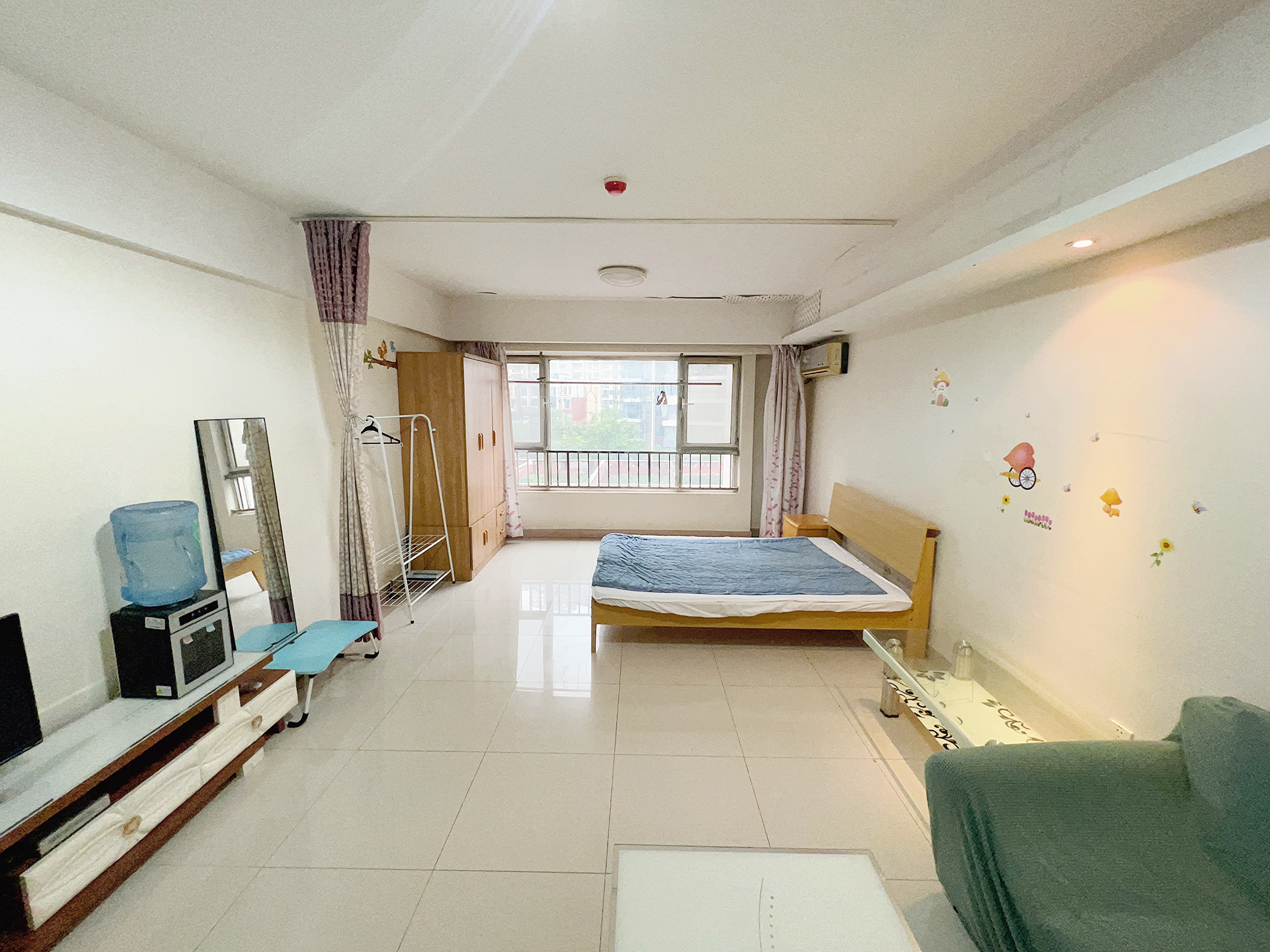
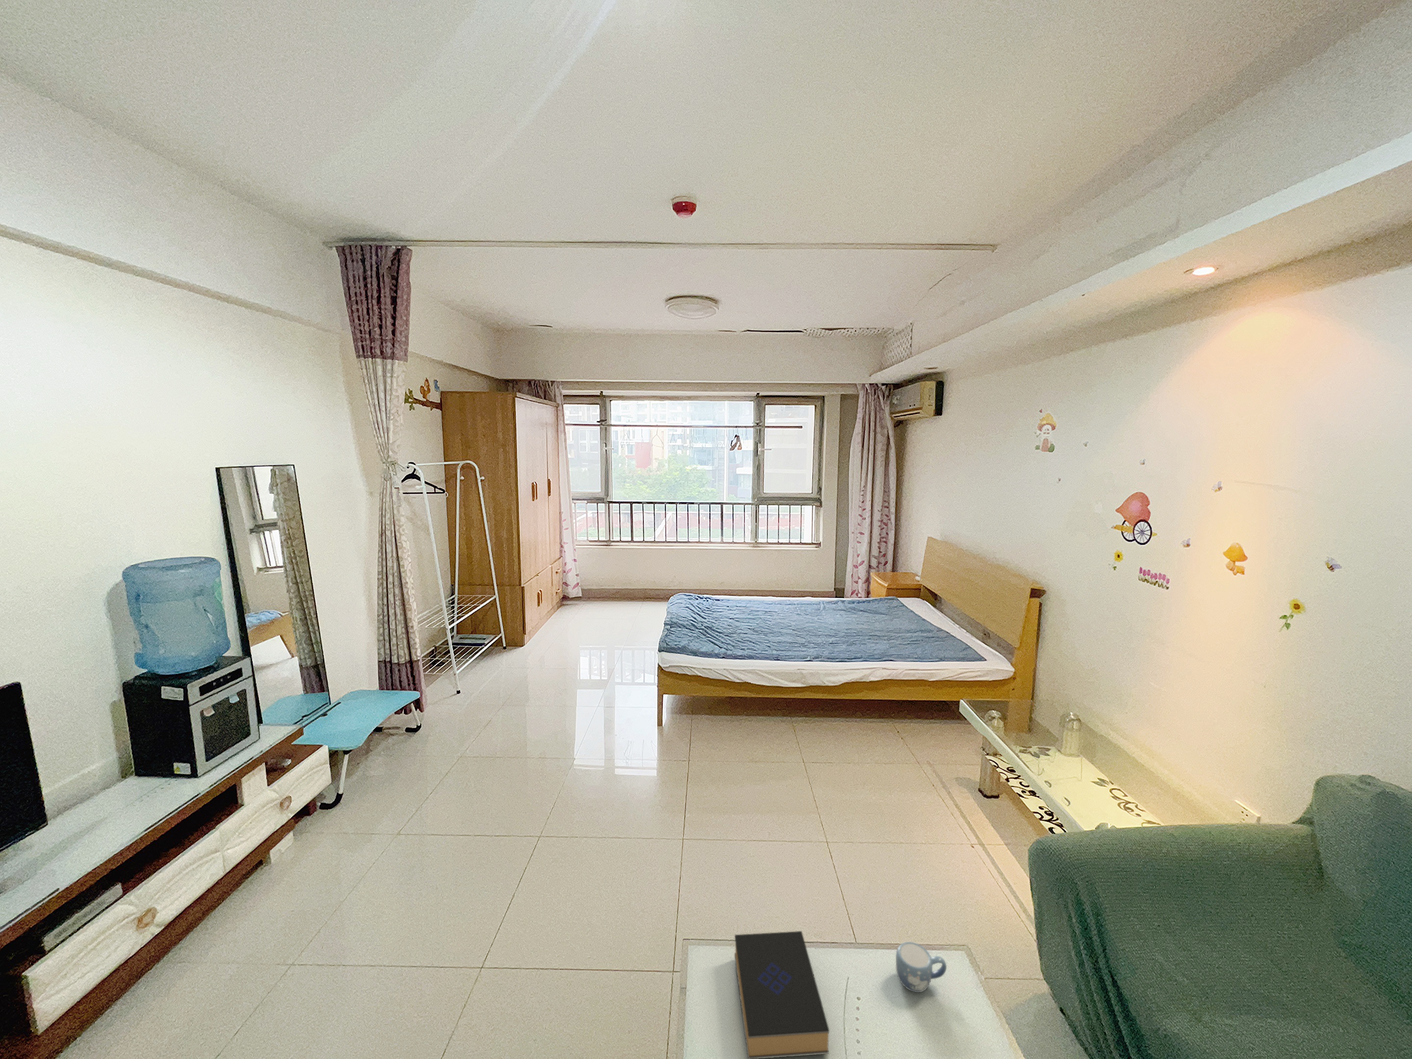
+ mug (921, 969)
+ book (777, 990)
